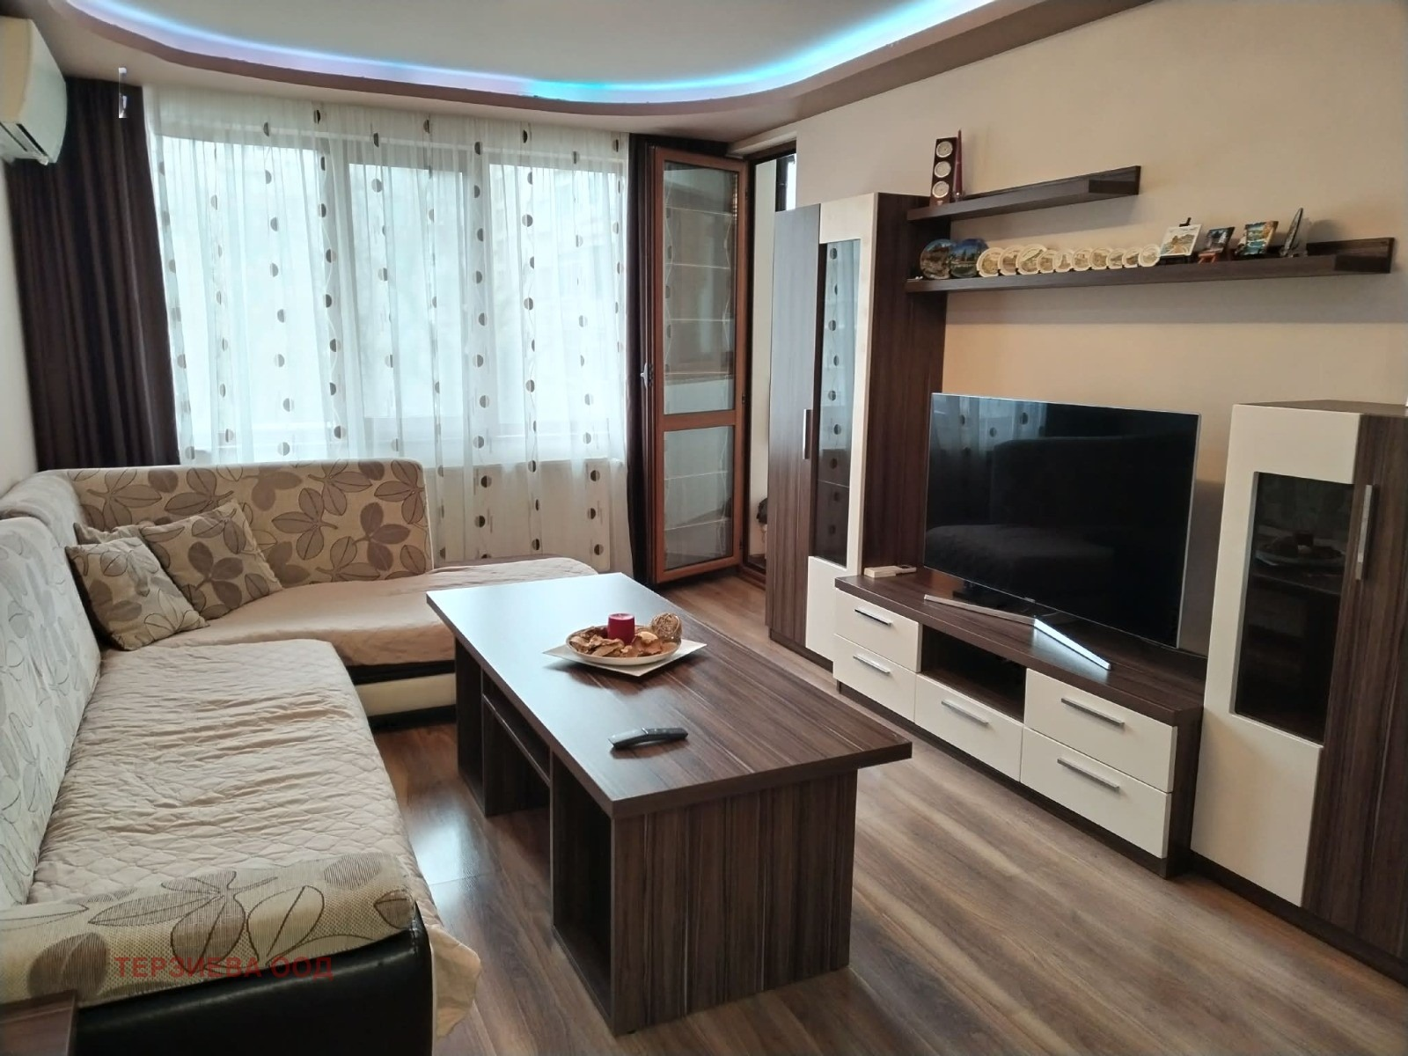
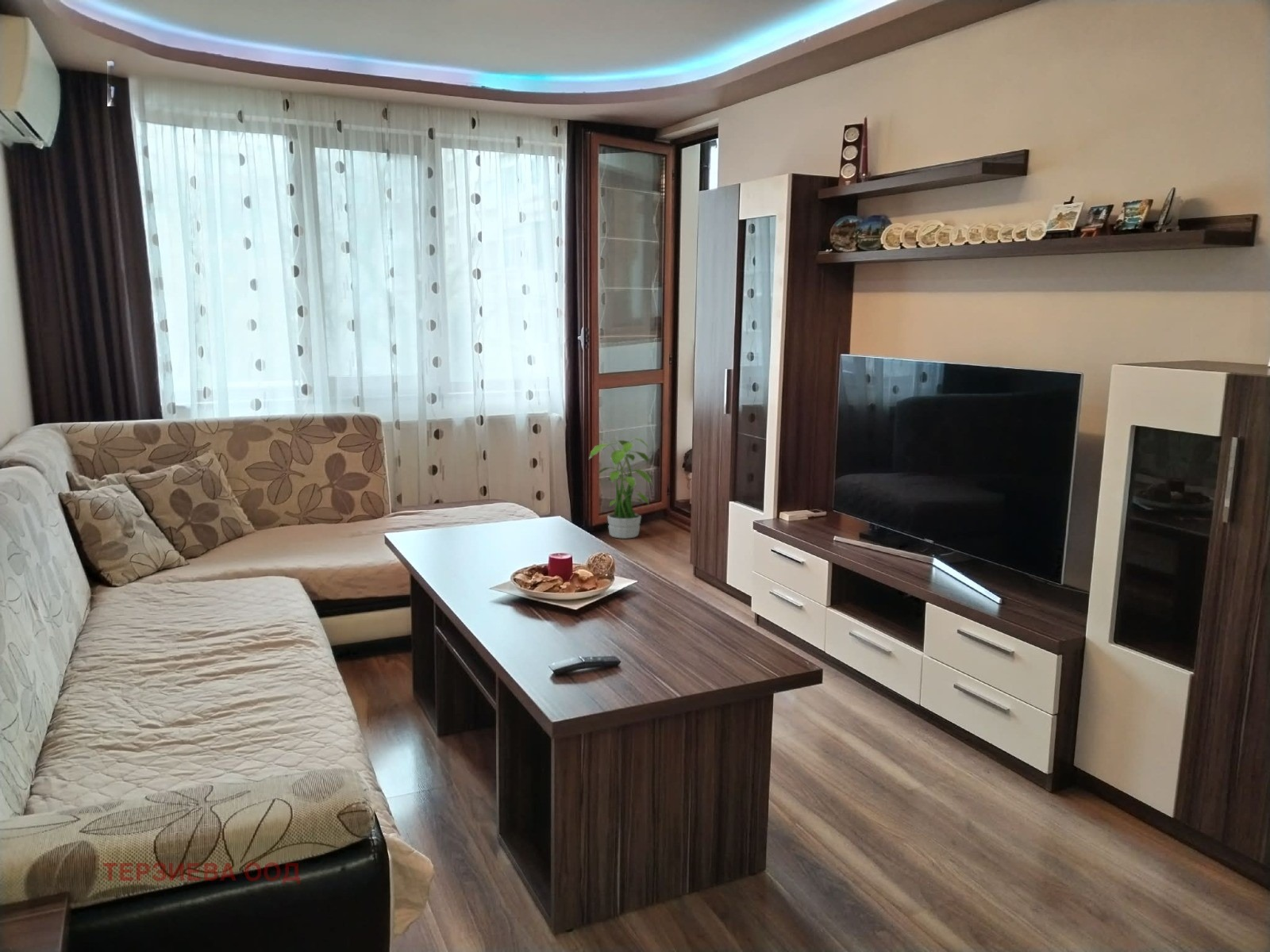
+ potted plant (620, 487)
